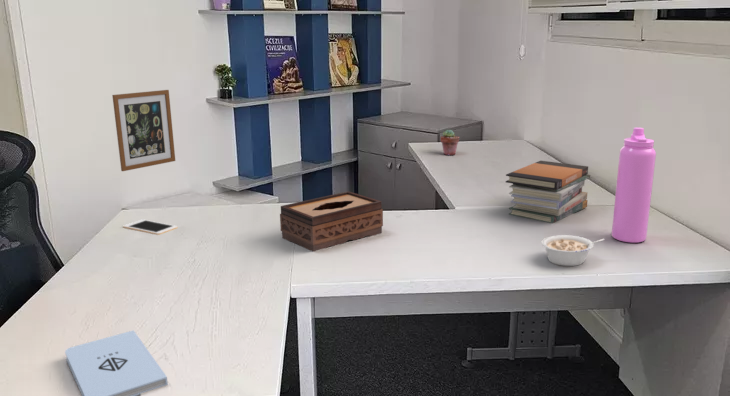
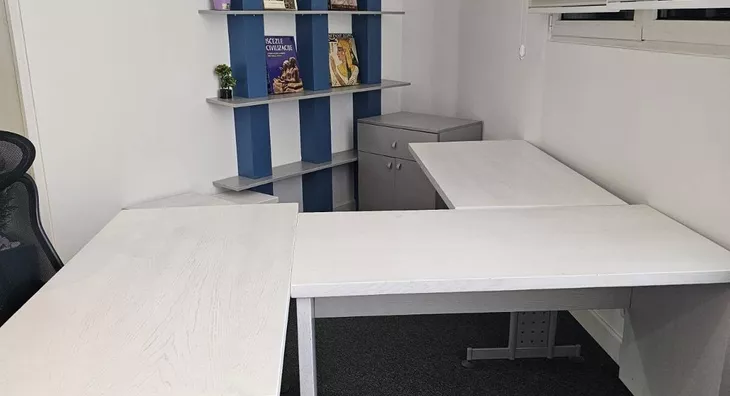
- book stack (547, 190)
- cell phone (150, 226)
- legume (568, 249)
- water bottle (634, 184)
- wall art (145, 129)
- notepad (113, 366)
- tissue box (332, 220)
- potted succulent (449, 141)
